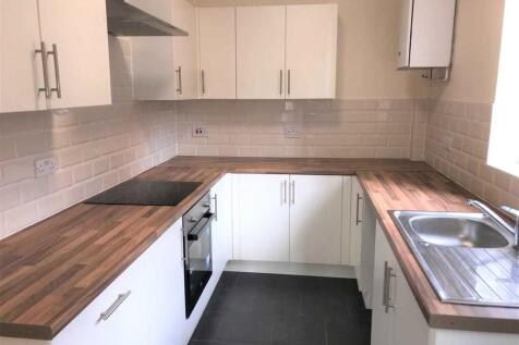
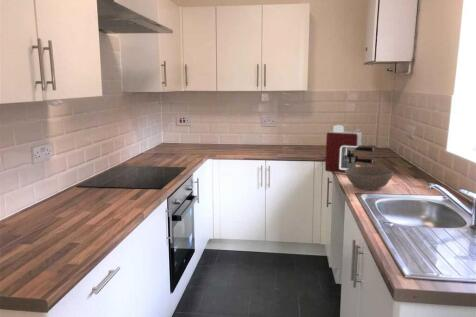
+ coffee maker (350, 148)
+ bowl (368, 178)
